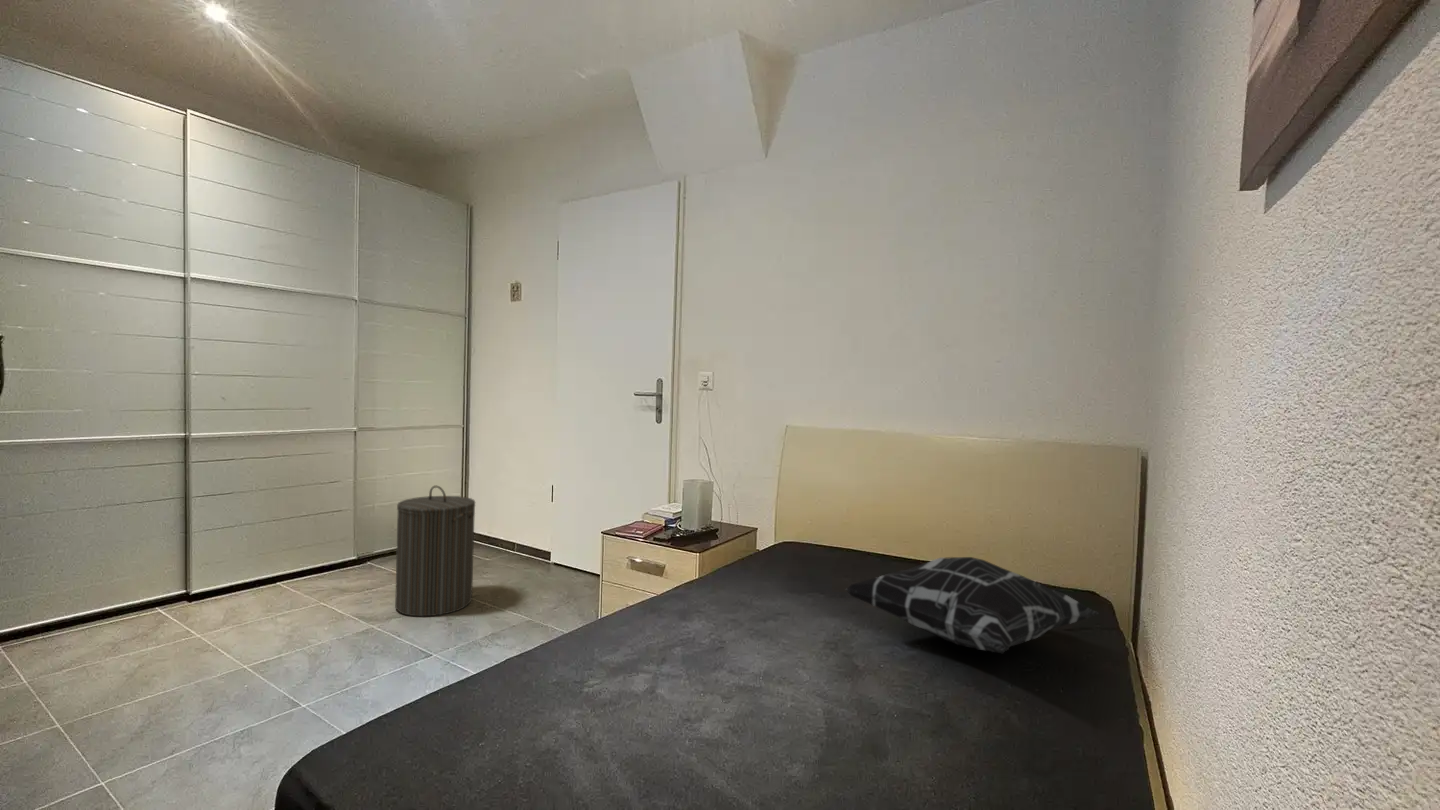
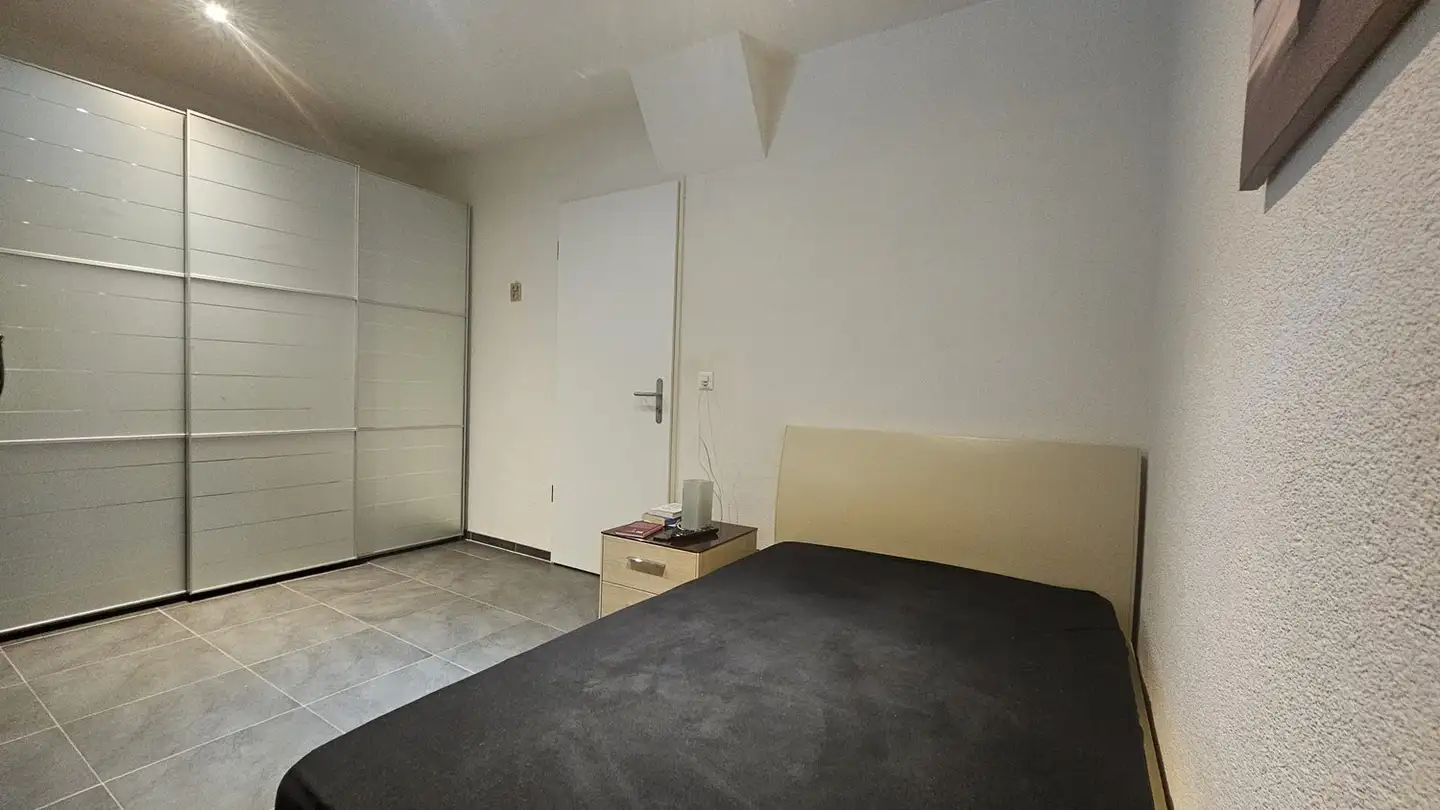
- laundry hamper (436, 544)
- decorative pillow (966, 598)
